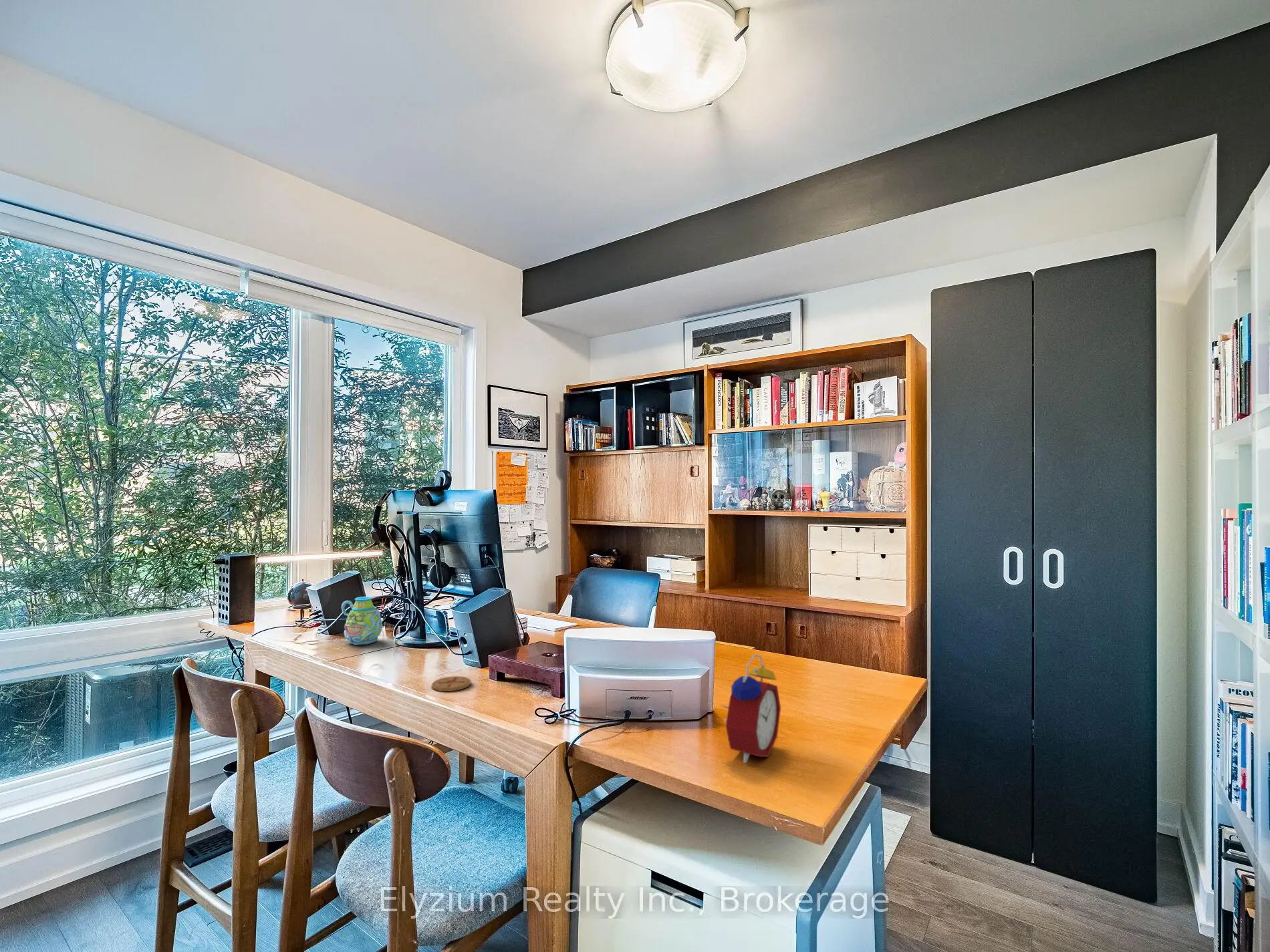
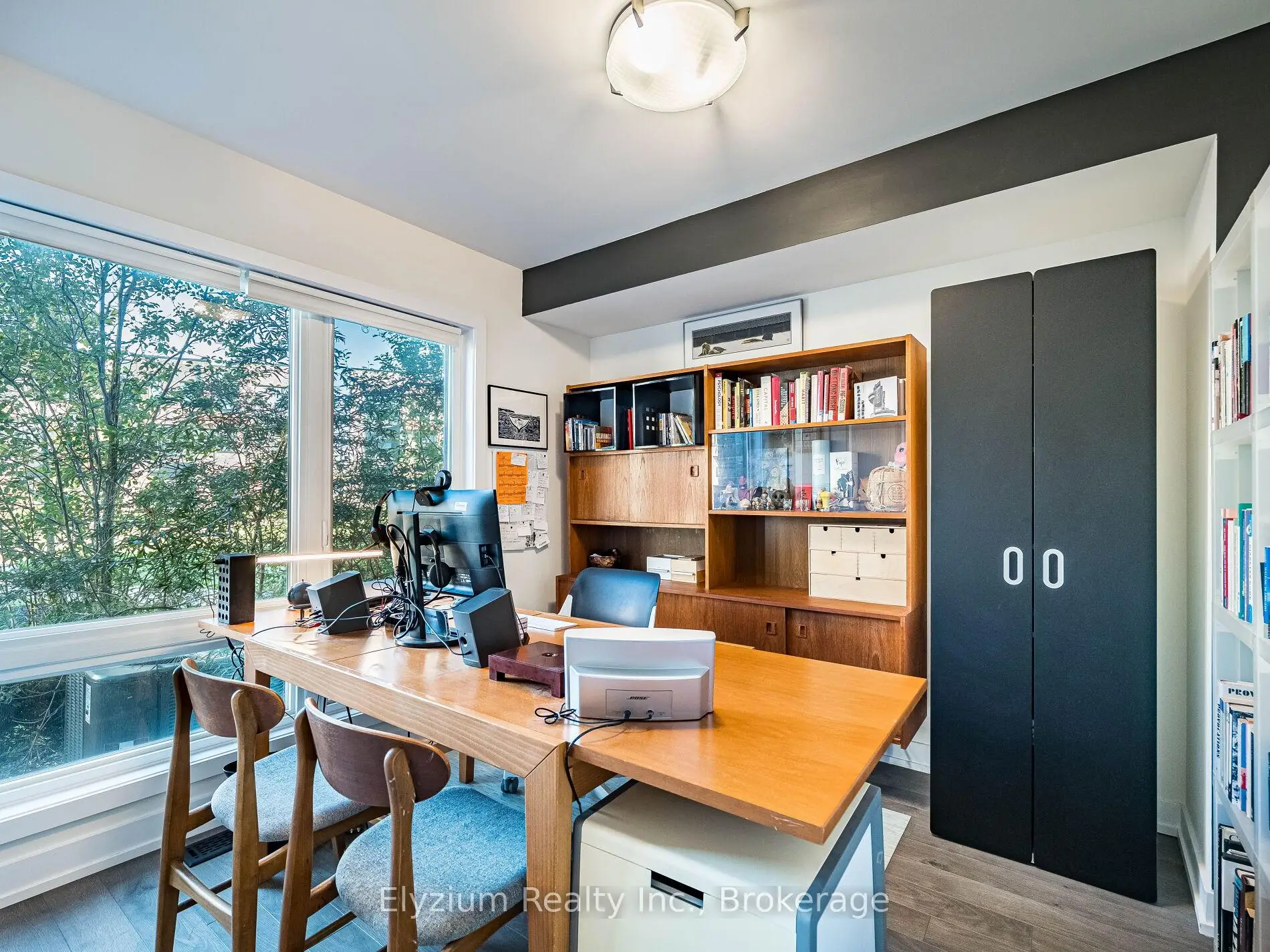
- coaster (451, 683)
- alarm clock (749, 702)
- mug (360, 619)
